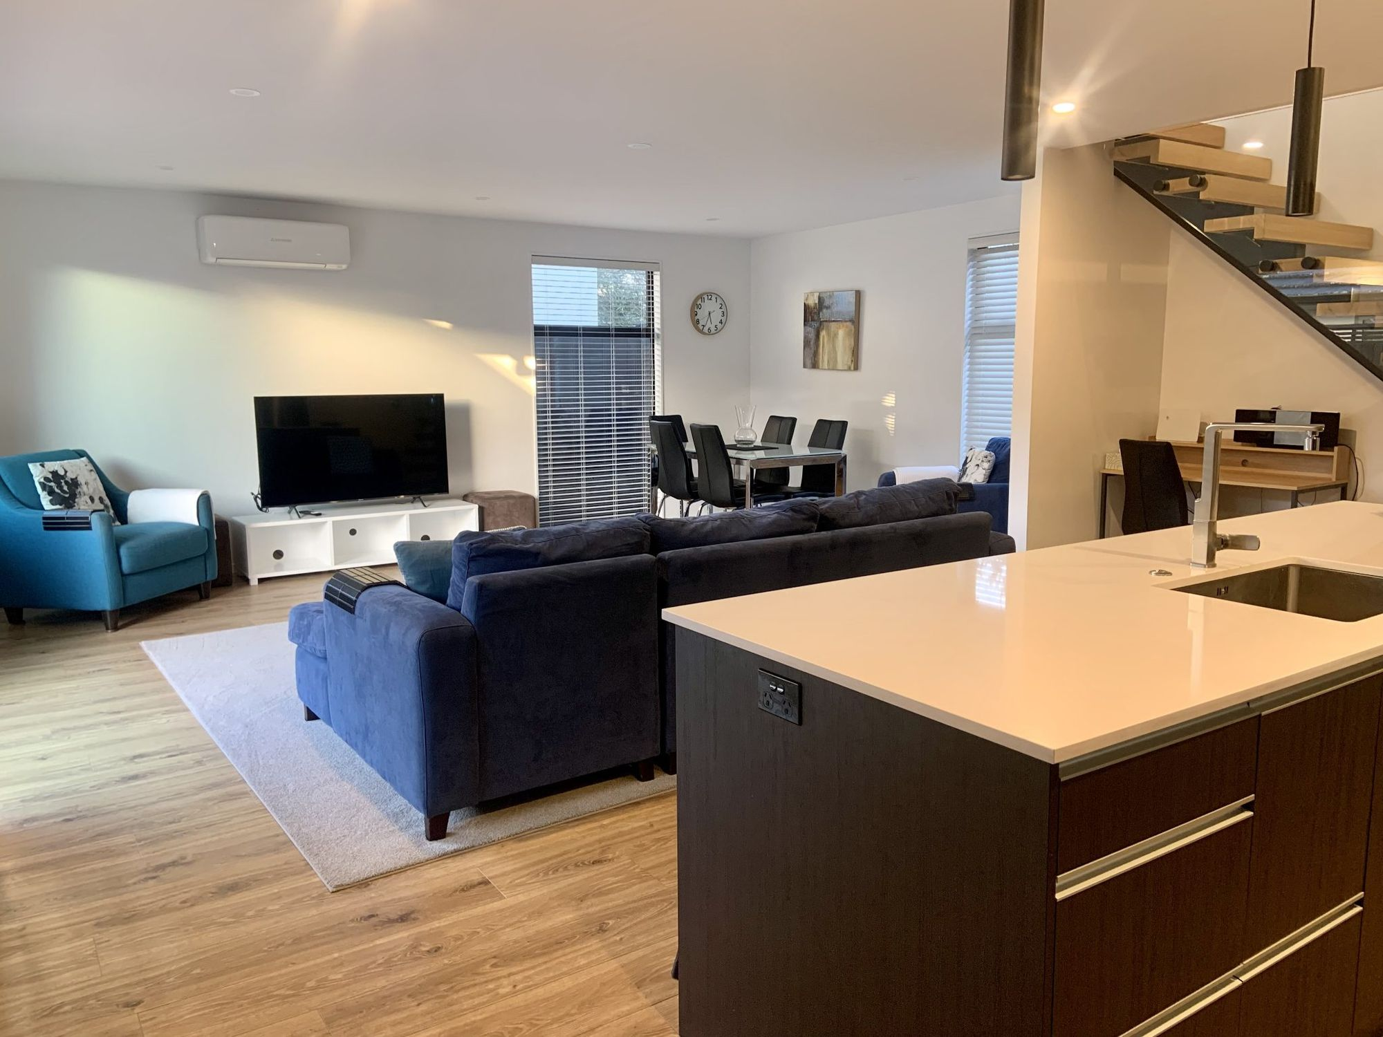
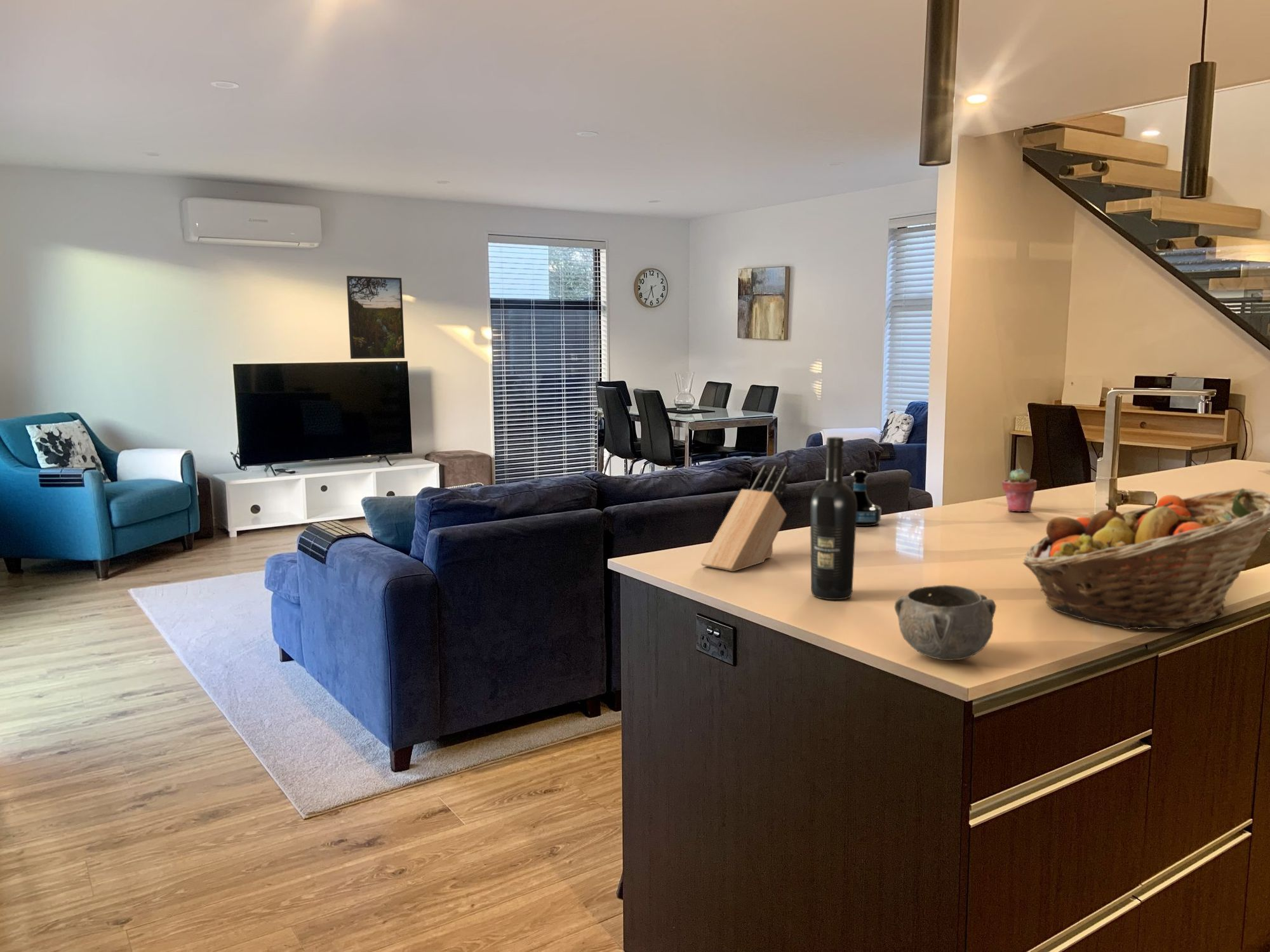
+ wine bottle (833, 517)
+ decorative bowl (946, 622)
+ fruit basket (1146, 548)
+ knife block (749, 514)
+ tequila bottle (859, 497)
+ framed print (376, 317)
+ potted succulent (1019, 489)
